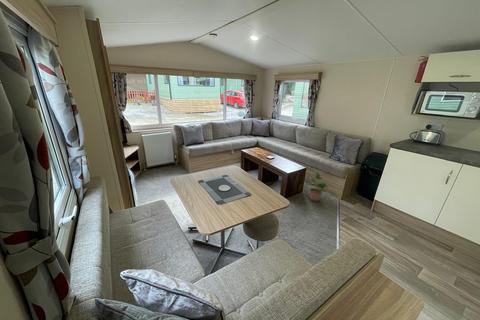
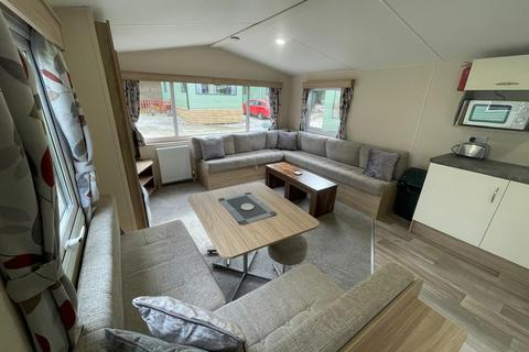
- potted plant (316, 185)
